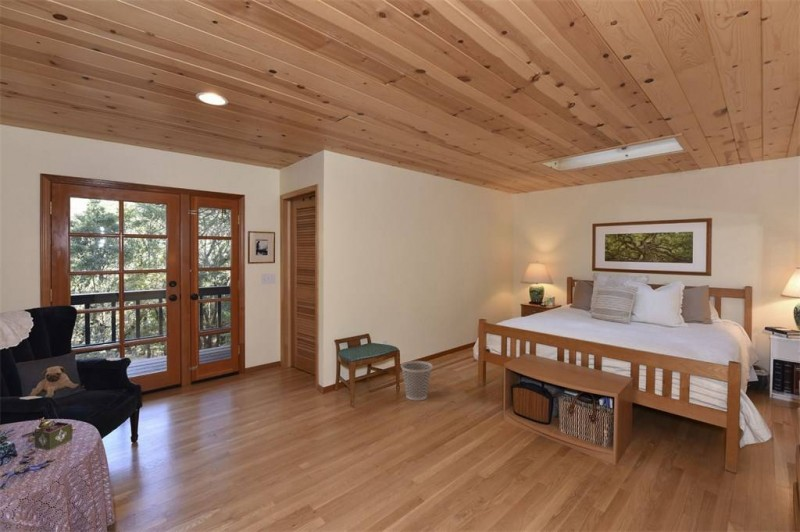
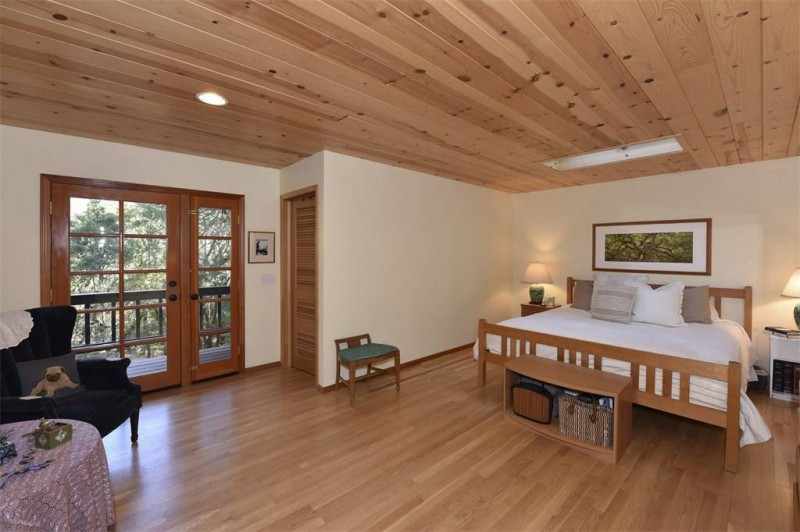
- wastebasket (416, 380)
